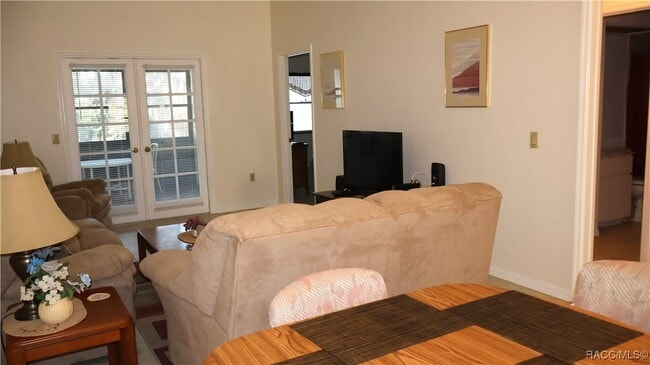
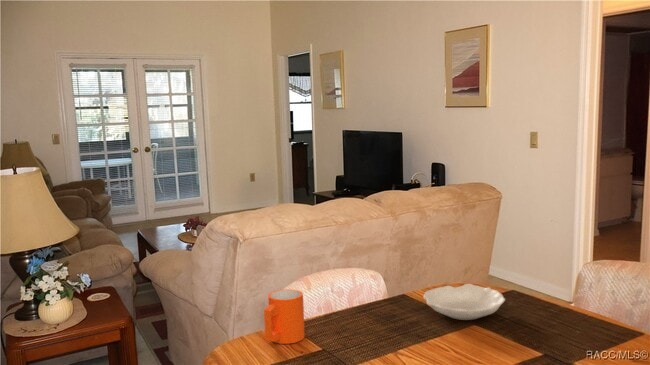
+ bowl (463, 304)
+ mug (285, 318)
